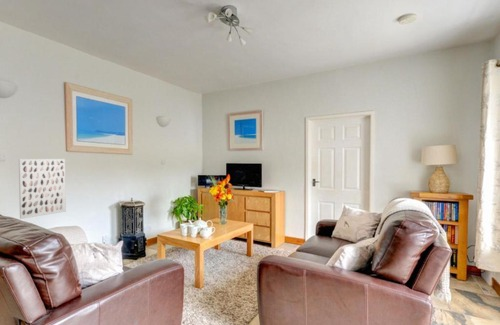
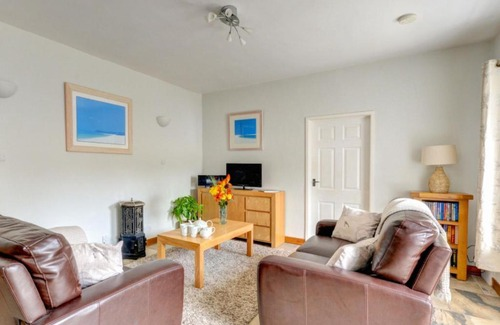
- wall art (43, 186)
